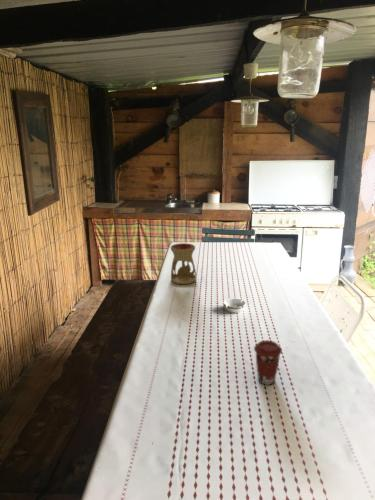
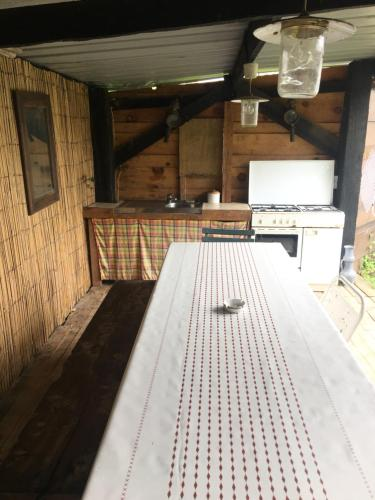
- oil burner (183, 263)
- coffee cup (267, 362)
